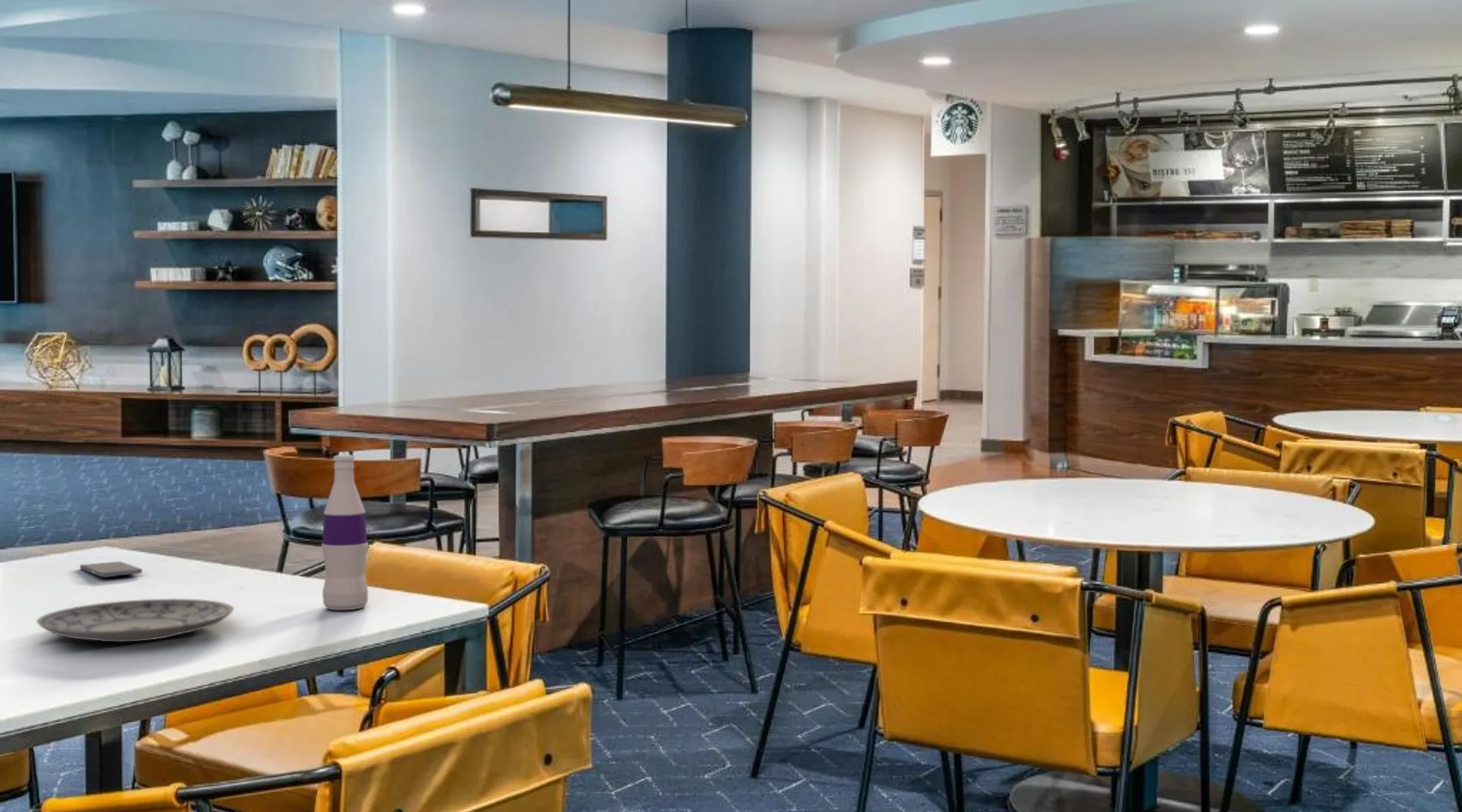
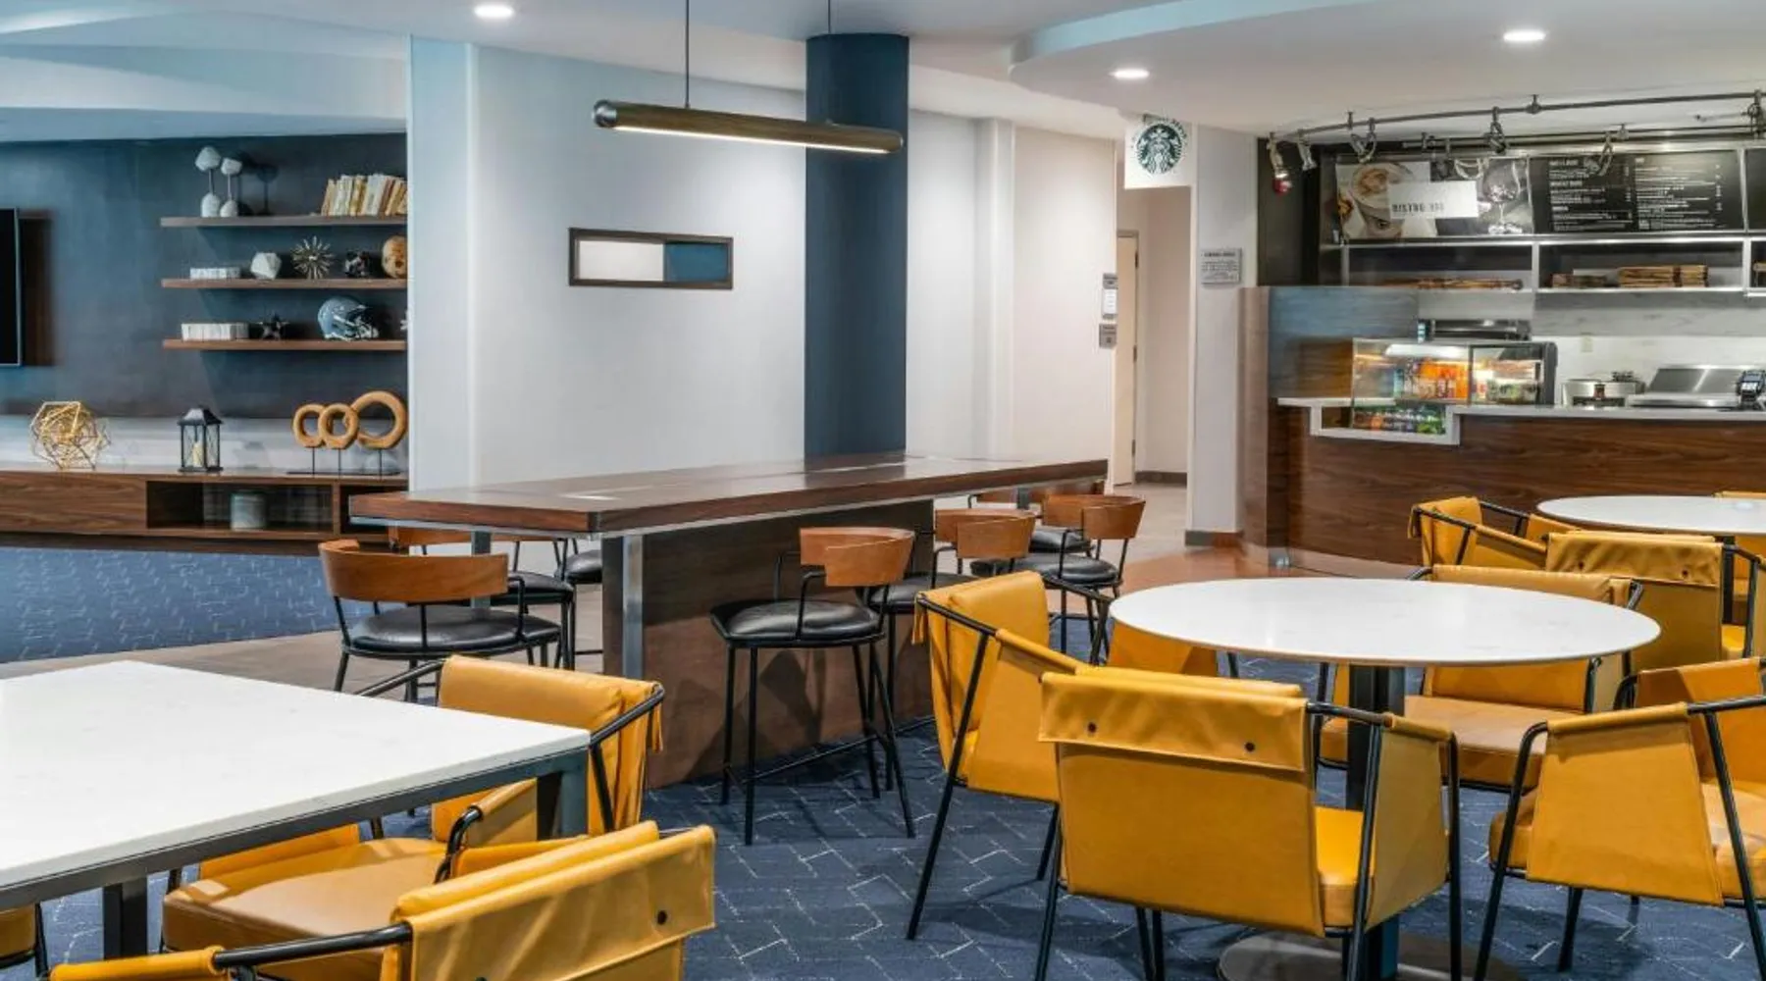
- plate (137, 624)
- bottle (344, 531)
- smartphone (110, 568)
